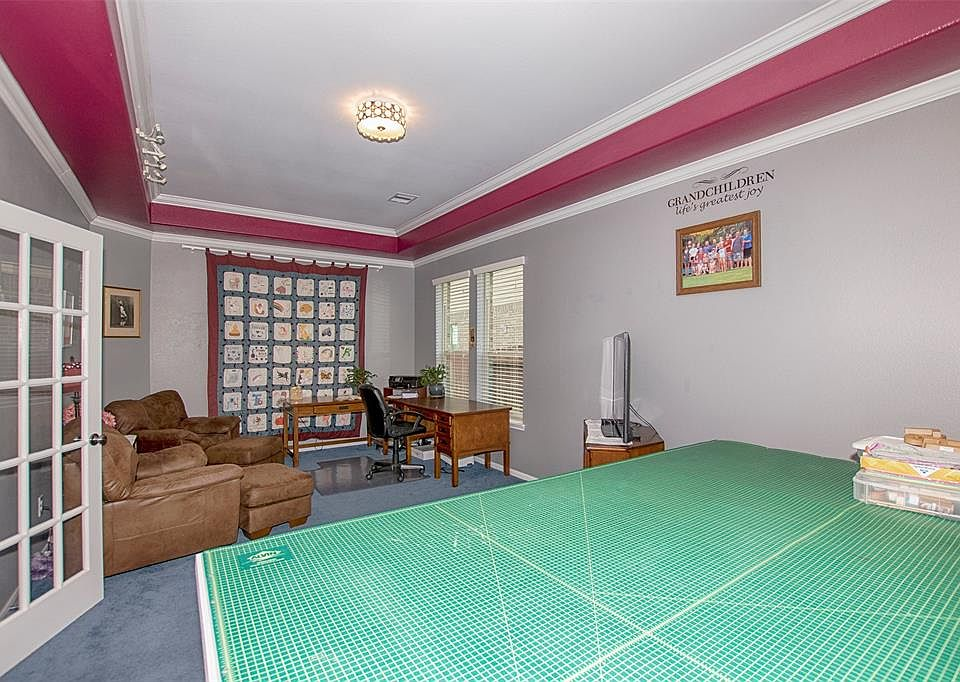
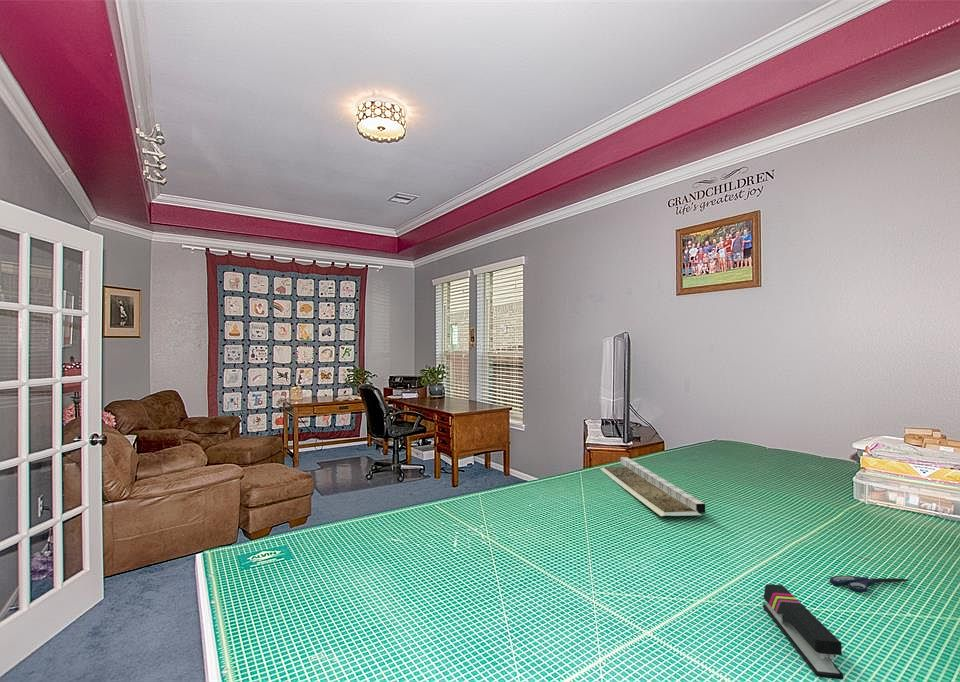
+ scissors (873, 582)
+ ruler (640, 481)
+ stapler (798, 622)
